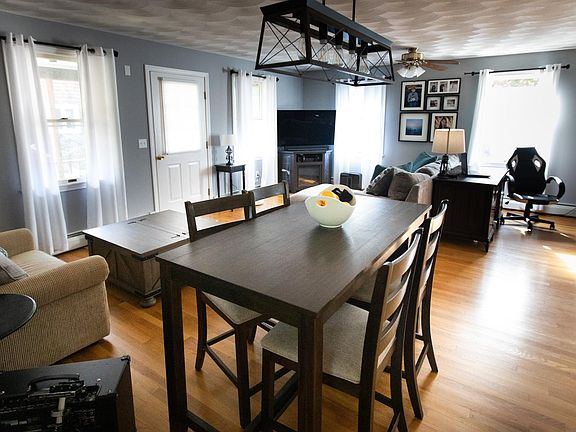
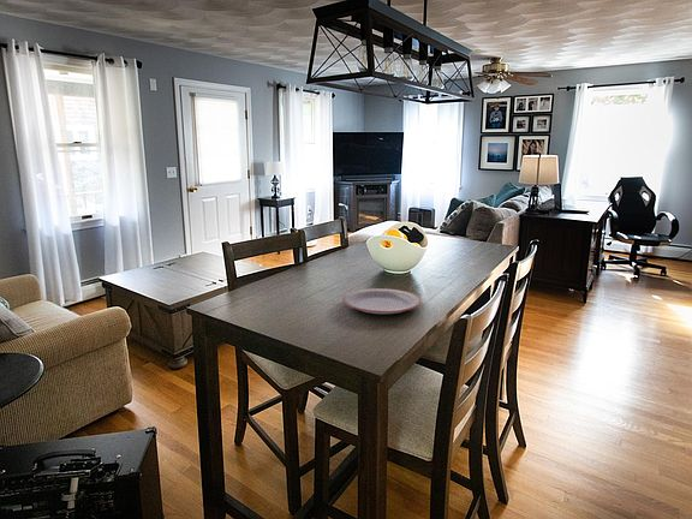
+ plate (381, 302)
